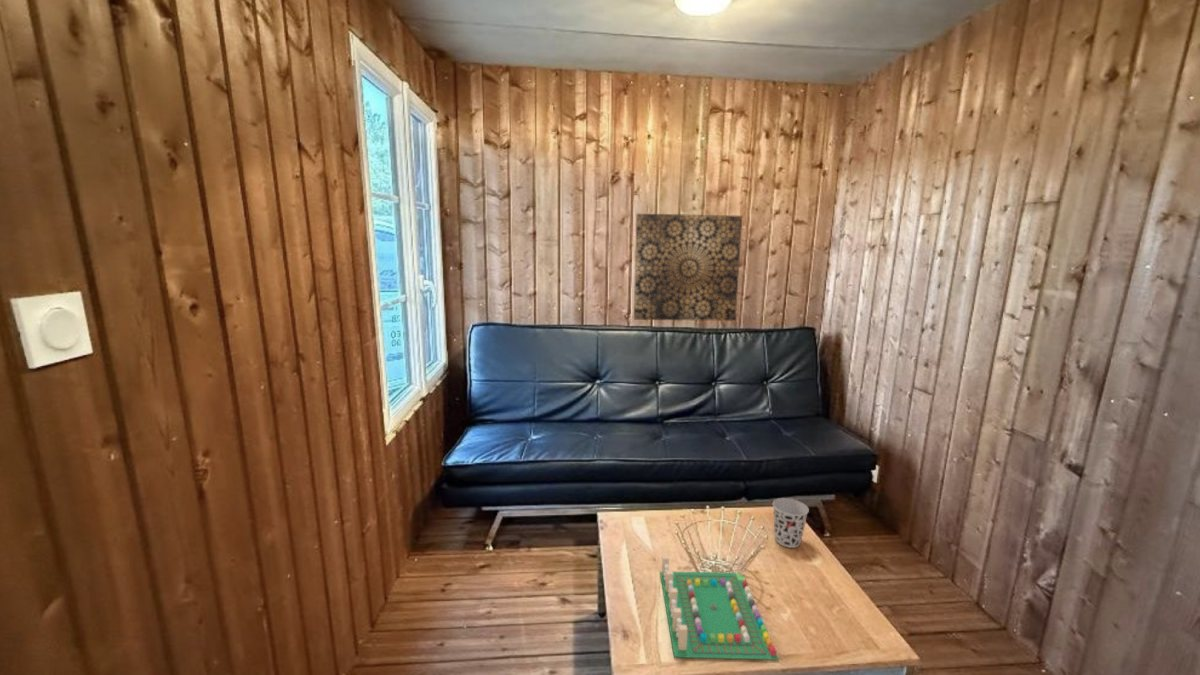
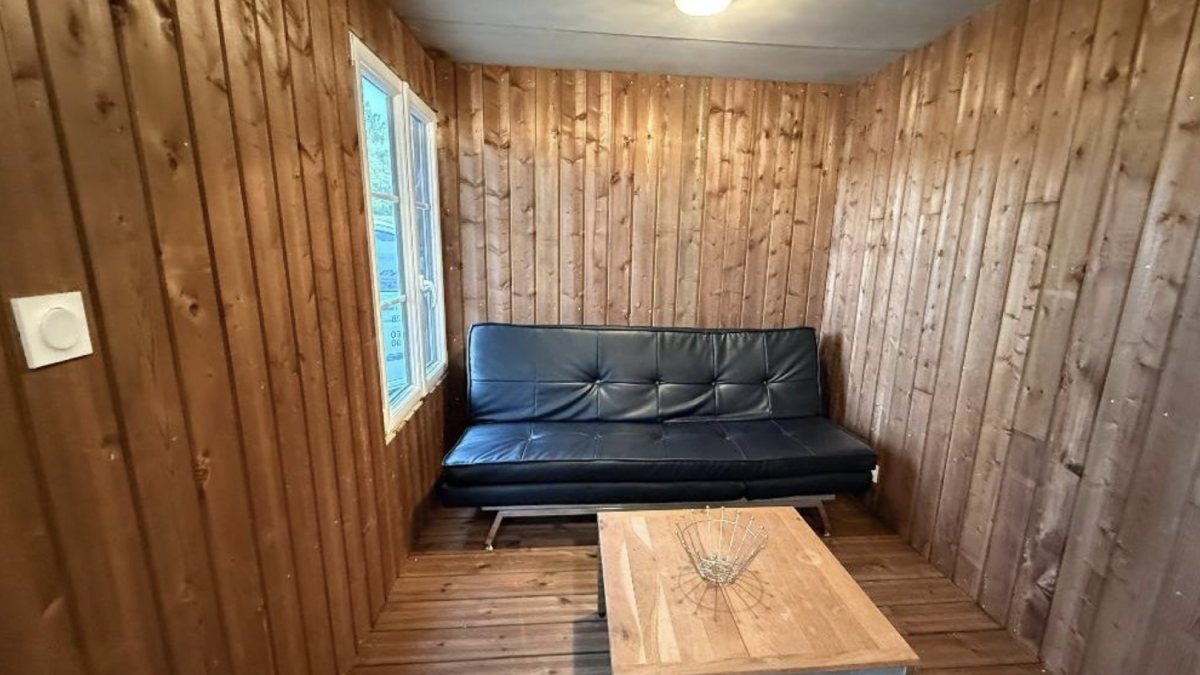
- wall art (687, 268)
- board game (713, 600)
- cup (789, 523)
